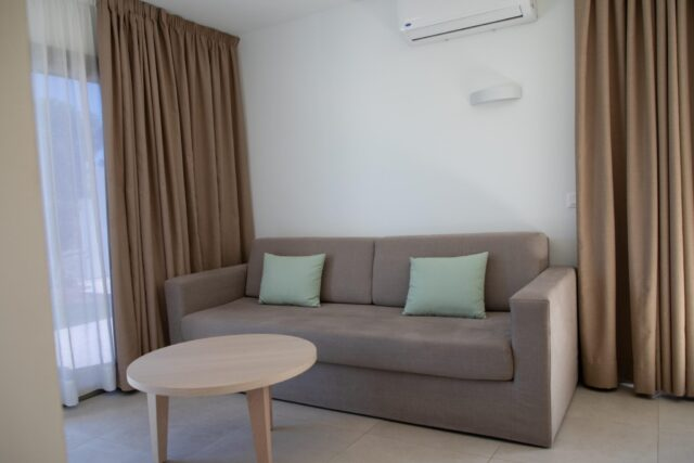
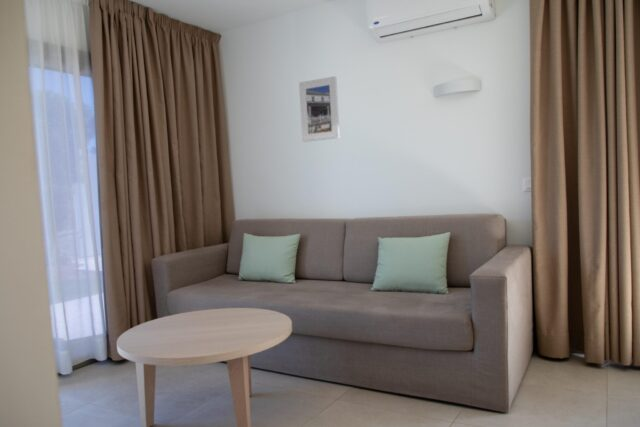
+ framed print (319, 109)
